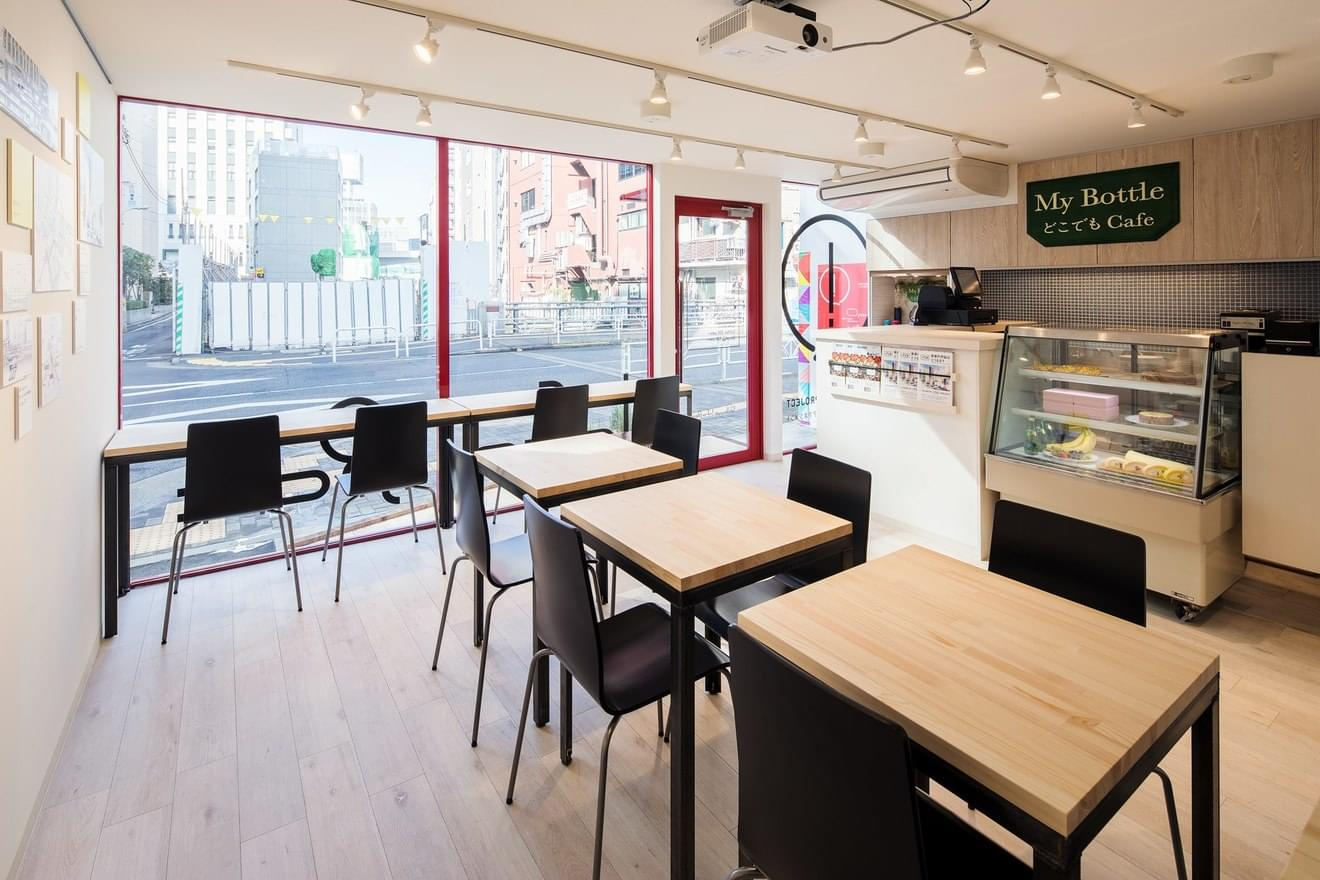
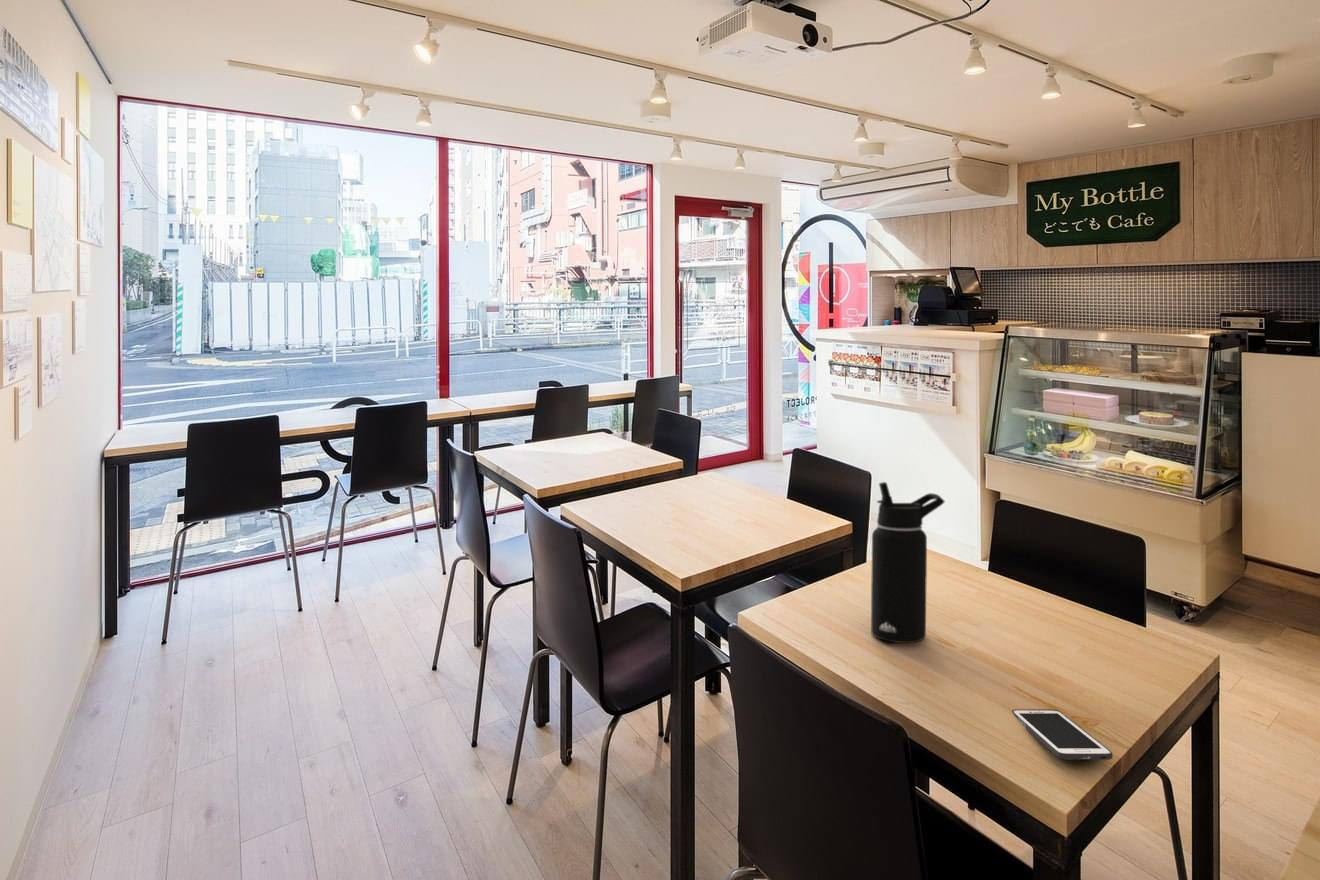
+ cell phone (1058, 733)
+ water bottle (906, 559)
